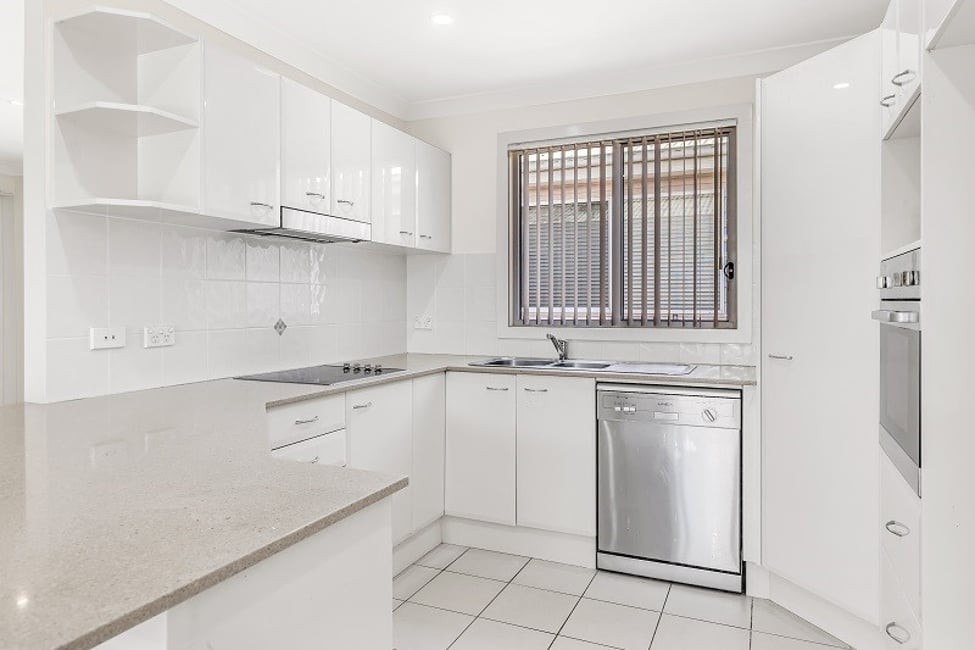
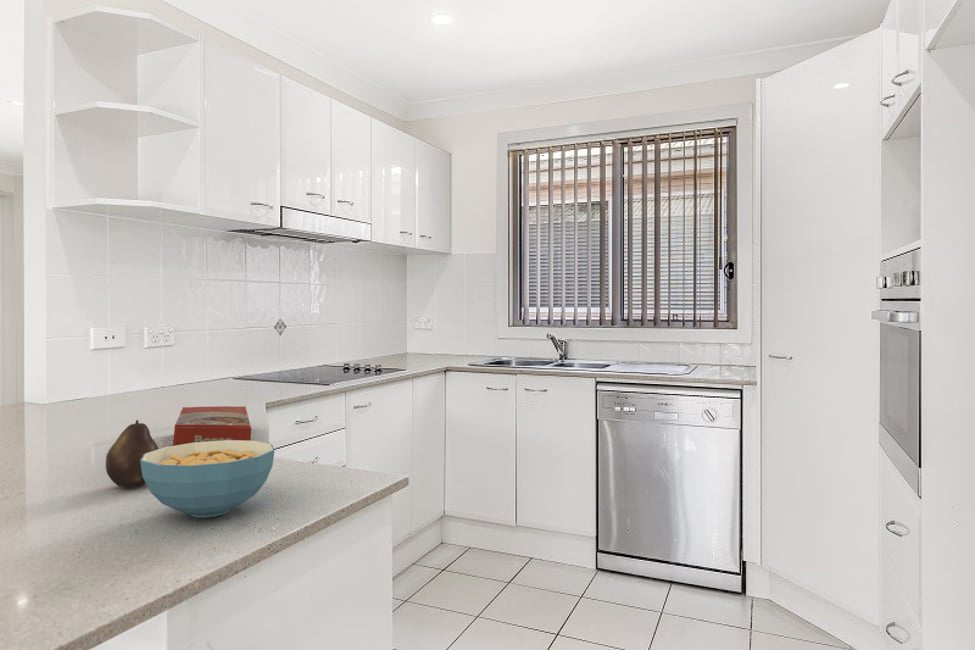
+ macaroni box (213, 427)
+ cereal bowl (210, 481)
+ fruit (134, 452)
